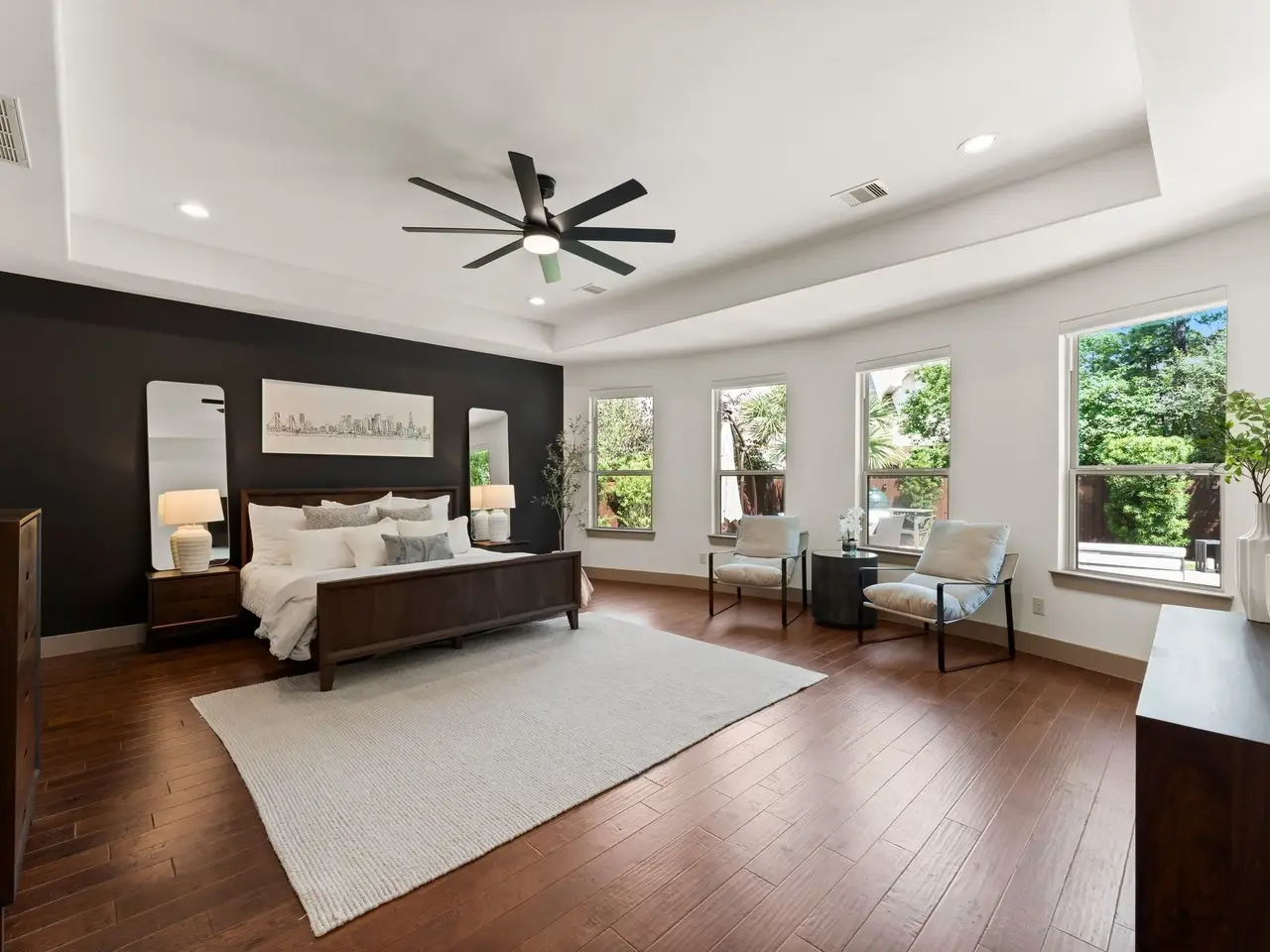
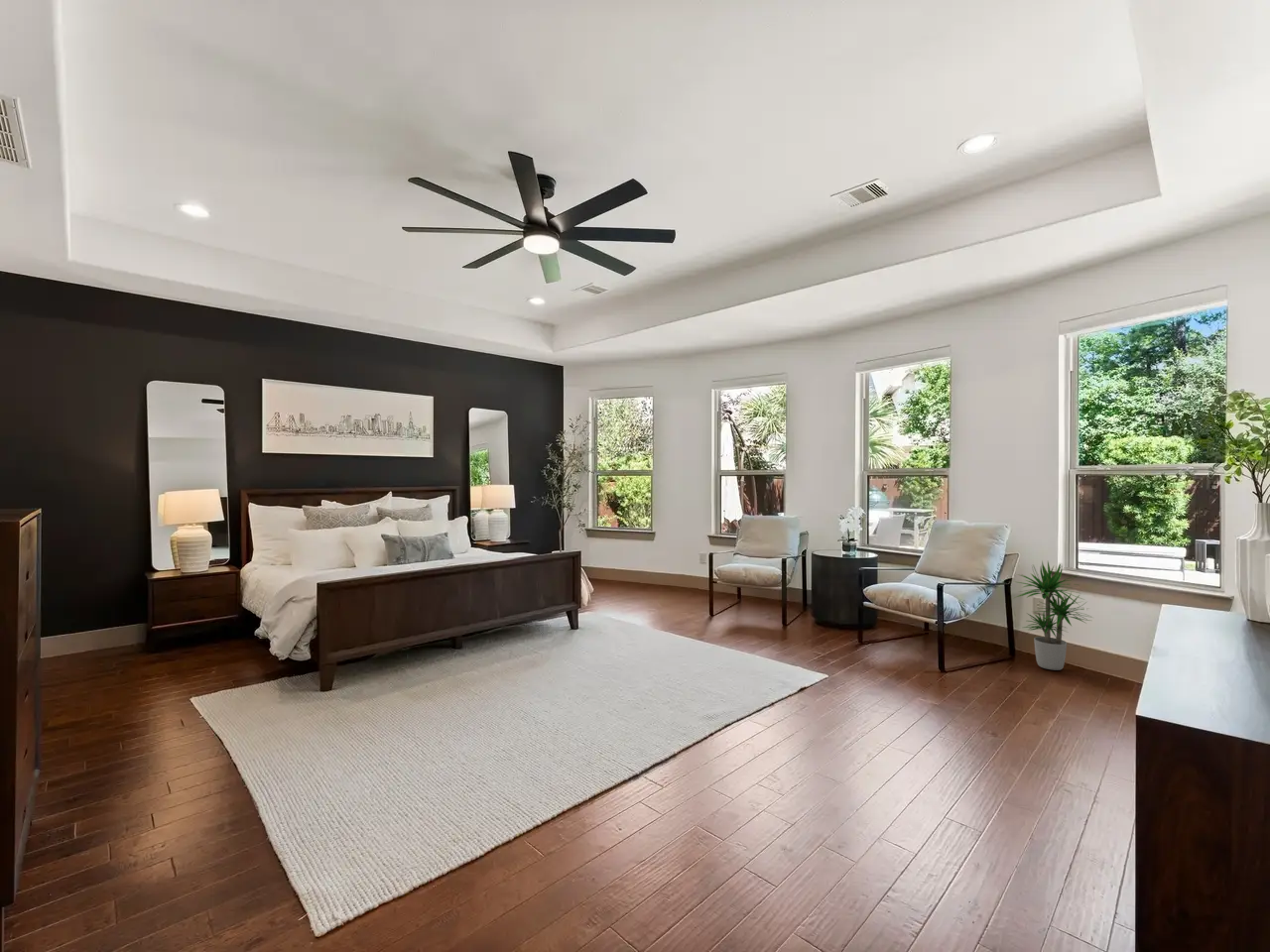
+ potted plant (1053, 614)
